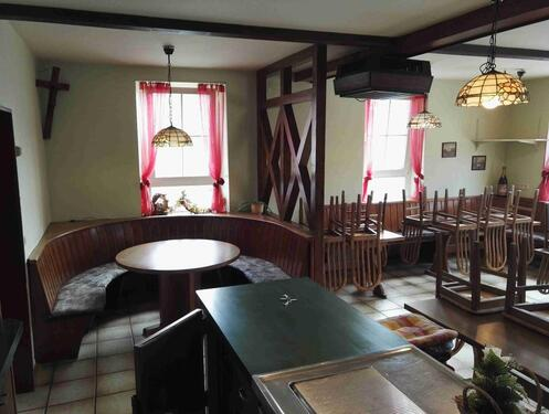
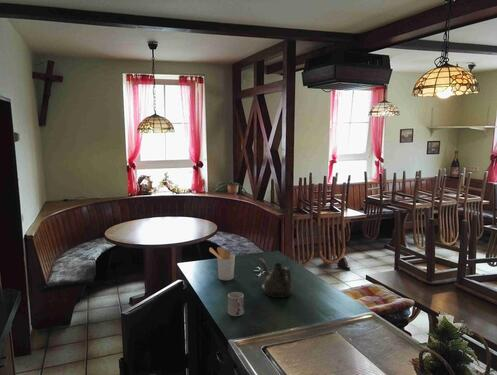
+ teapot (274, 276)
+ cup (236, 305)
+ utensil holder (221, 262)
